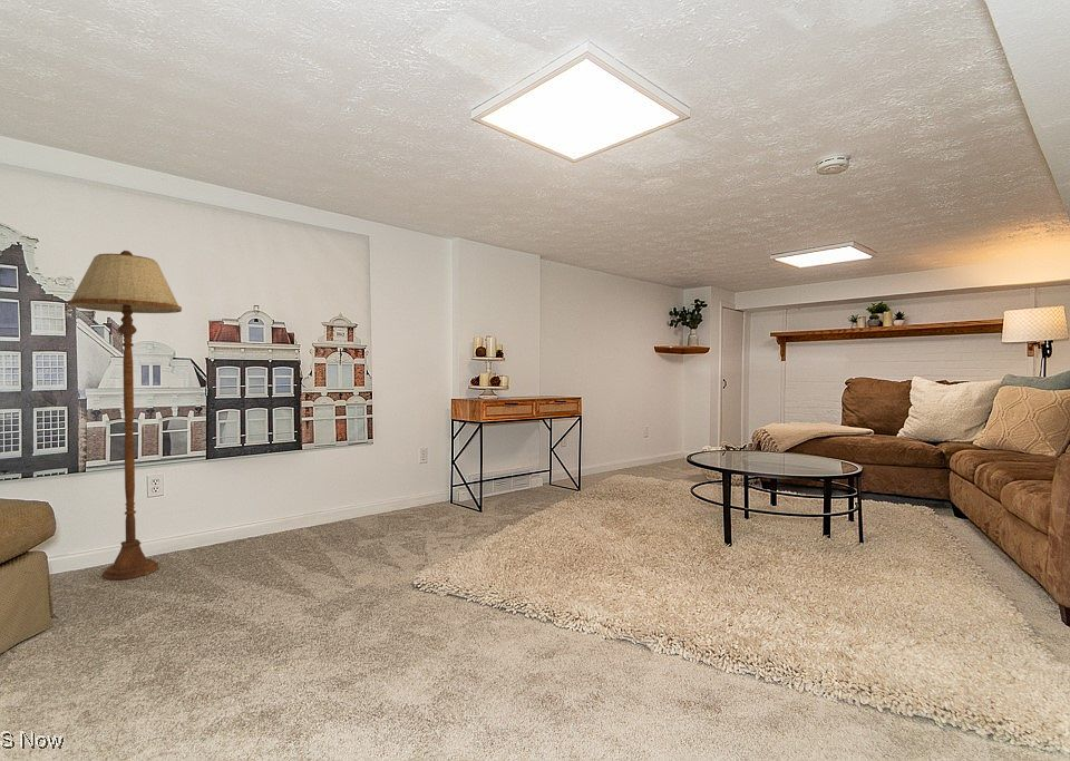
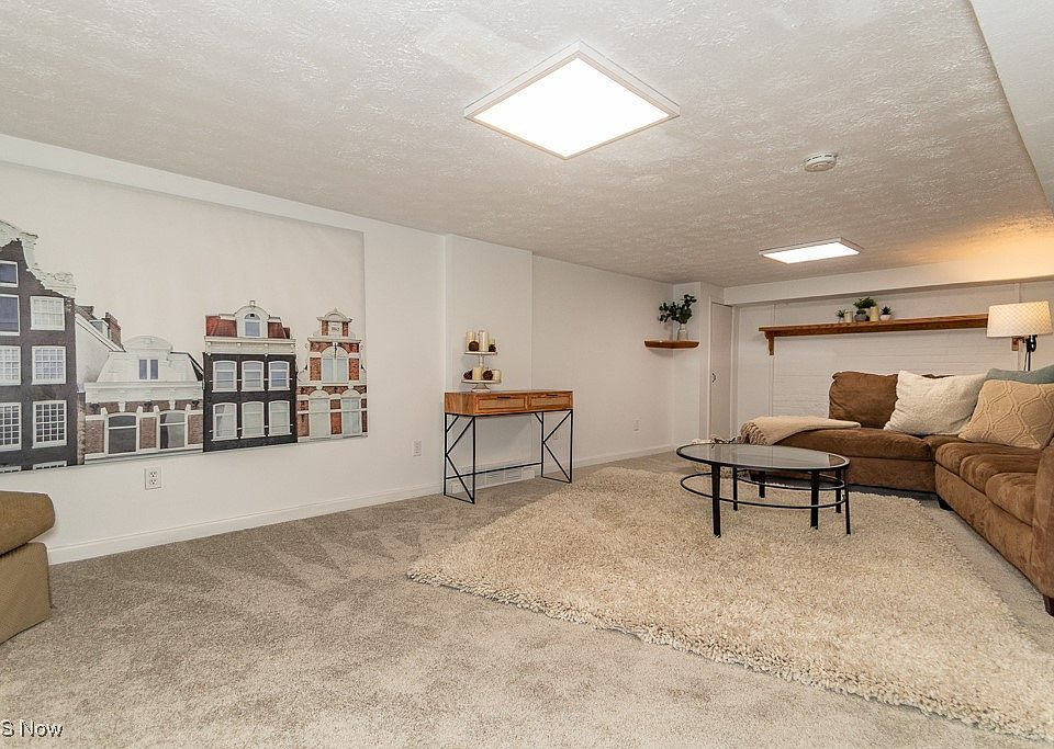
- floor lamp (128, 411)
